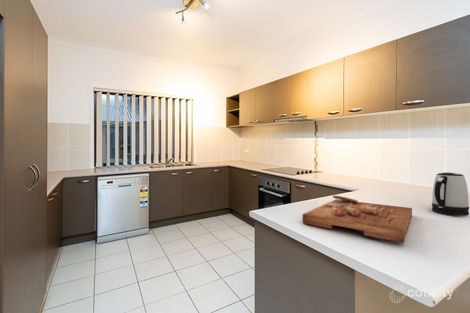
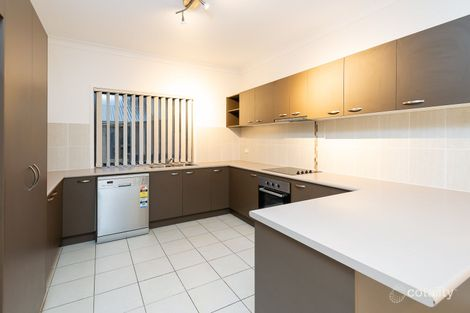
- kettle (447, 192)
- cutting board (360, 209)
